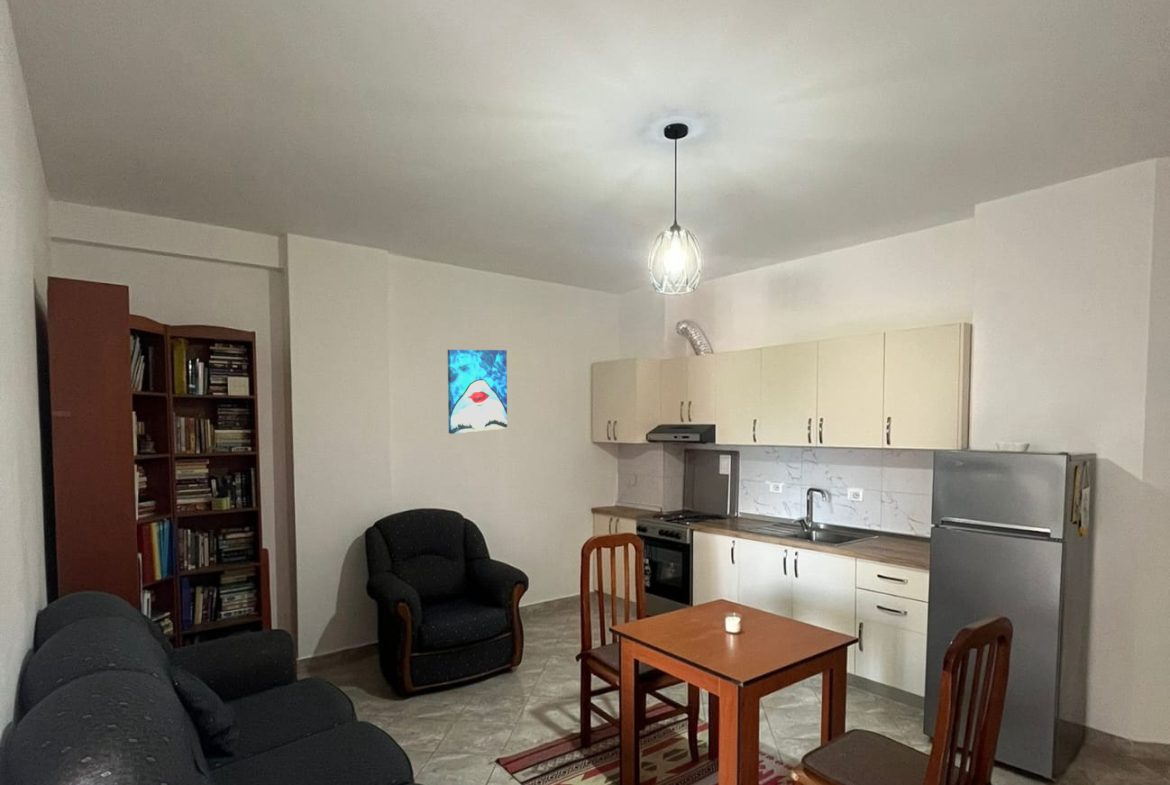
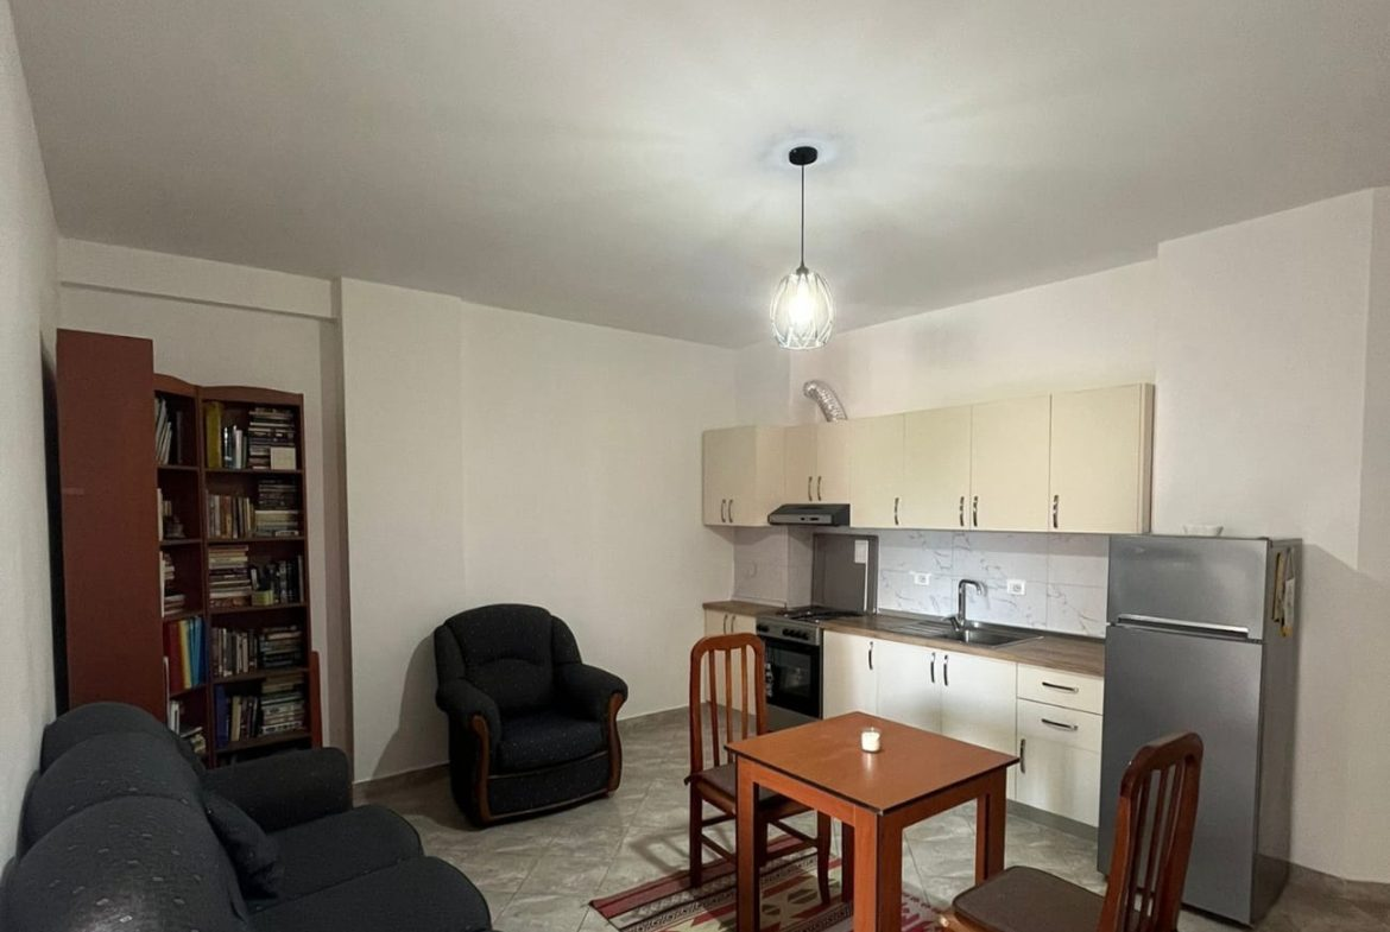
- wall art (478, 390)
